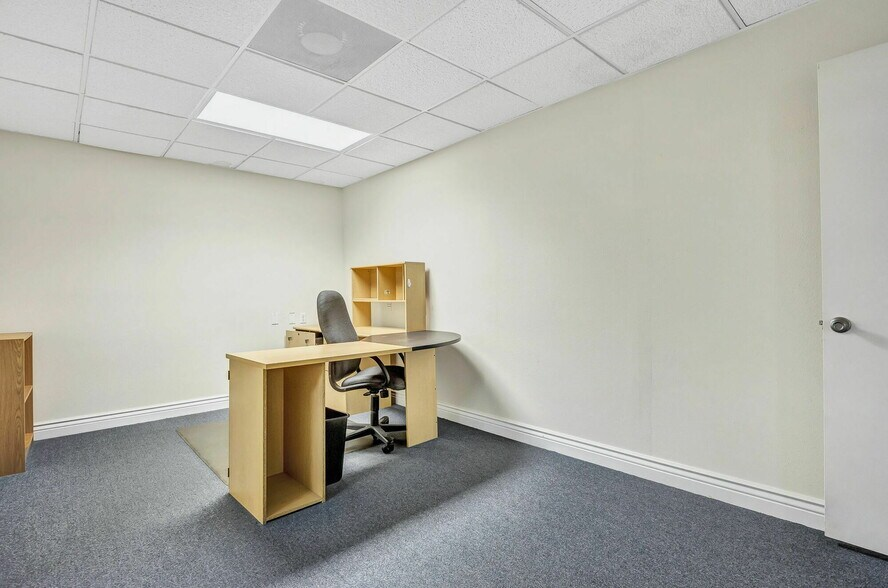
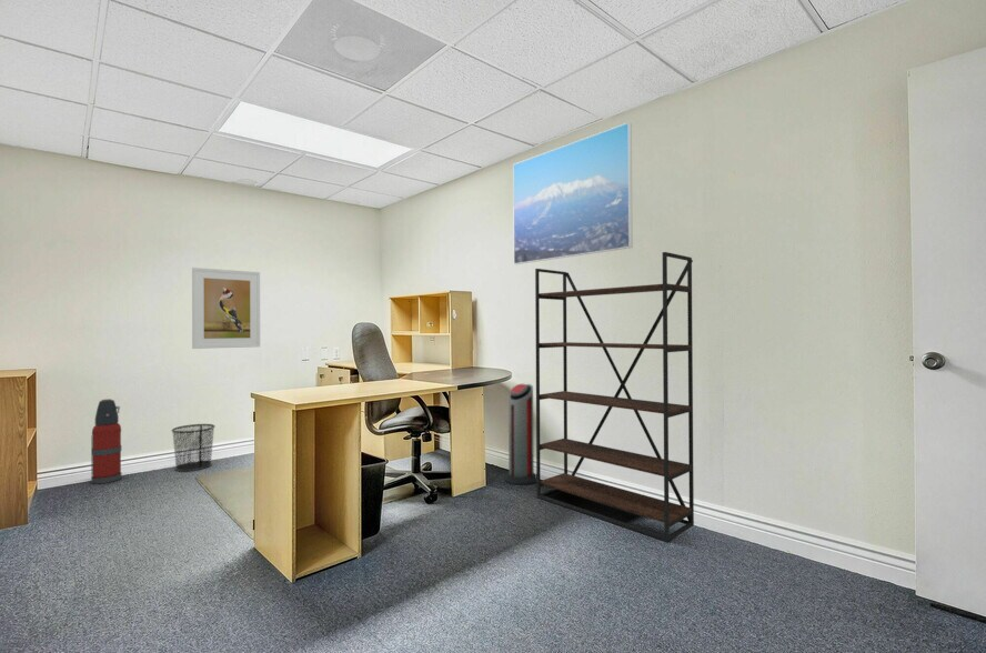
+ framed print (227, 309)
+ air purifier (521, 431)
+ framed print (566, 201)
+ waste bin (193, 446)
+ bookshelf (617, 390)
+ fire extinguisher (107, 439)
